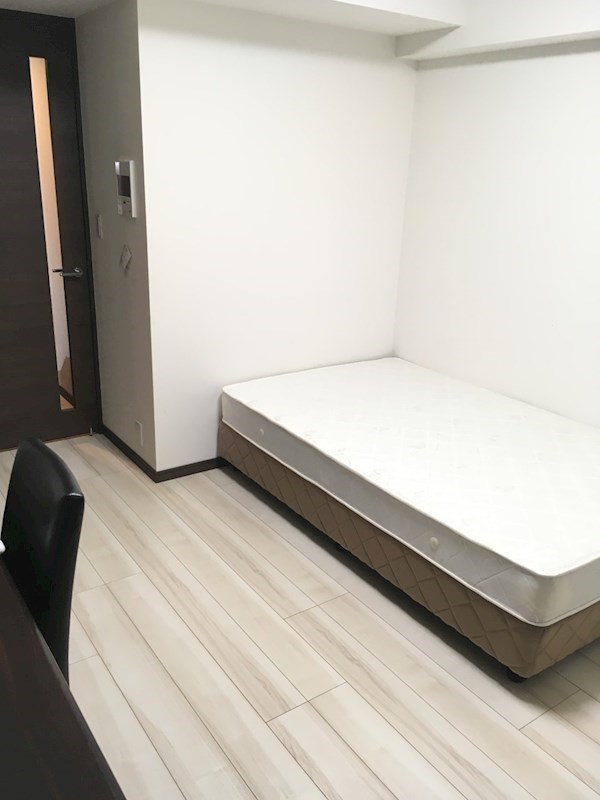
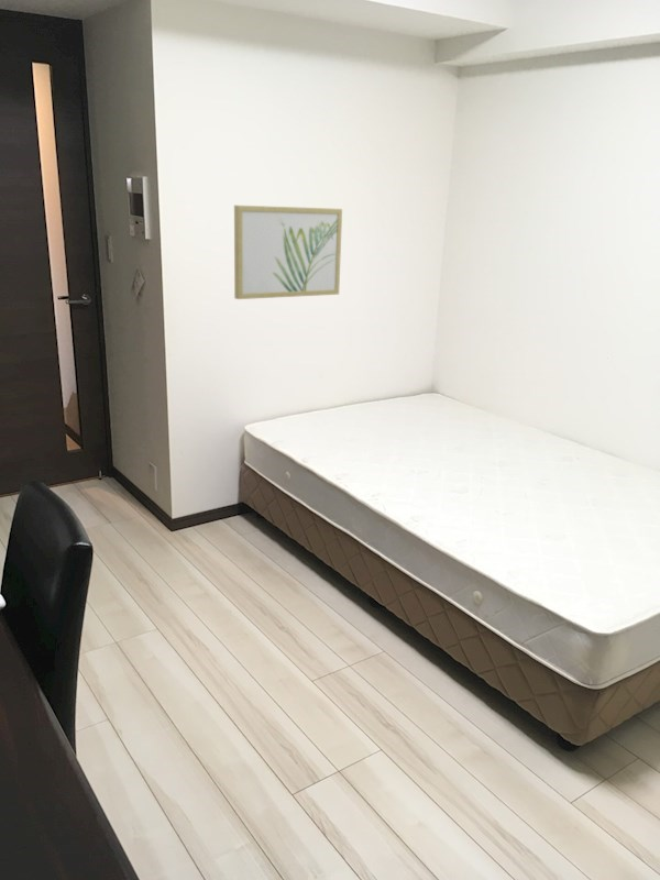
+ wall art (289, 252)
